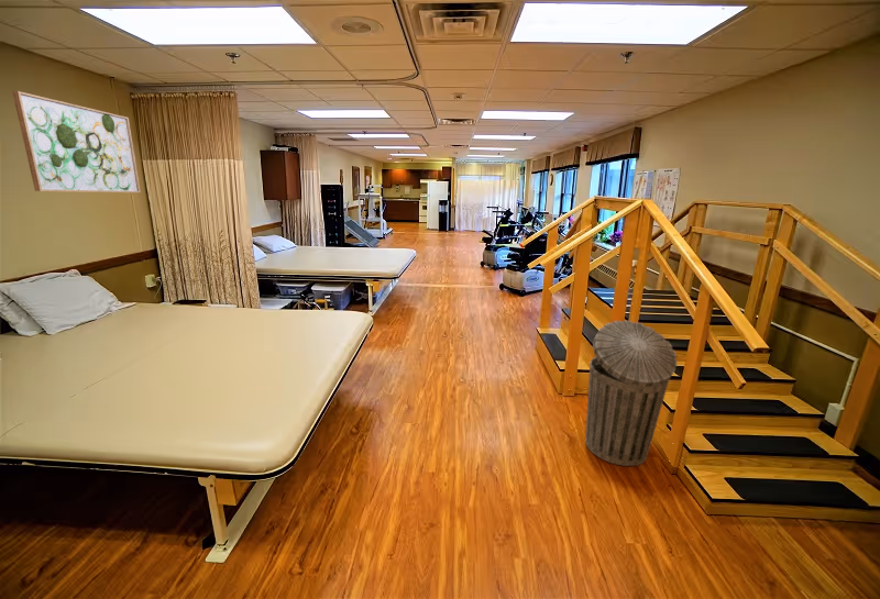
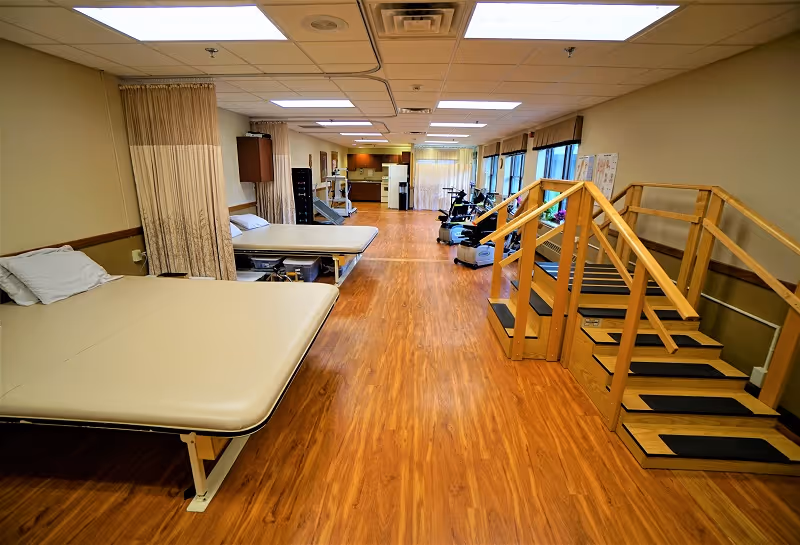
- trash can (625, 390)
- wall art (88, 149)
